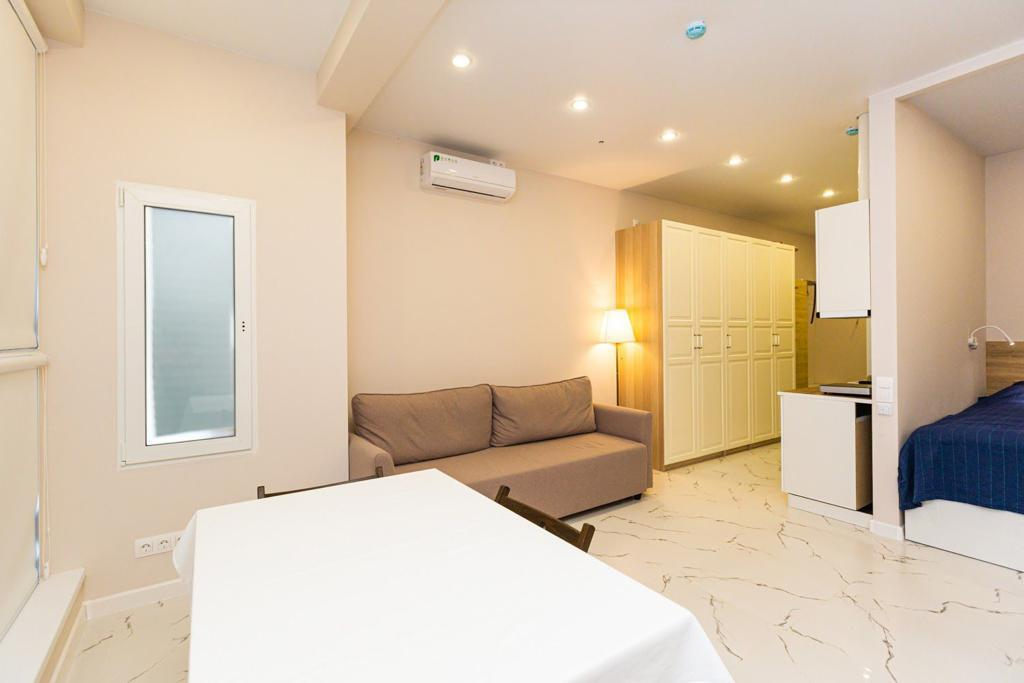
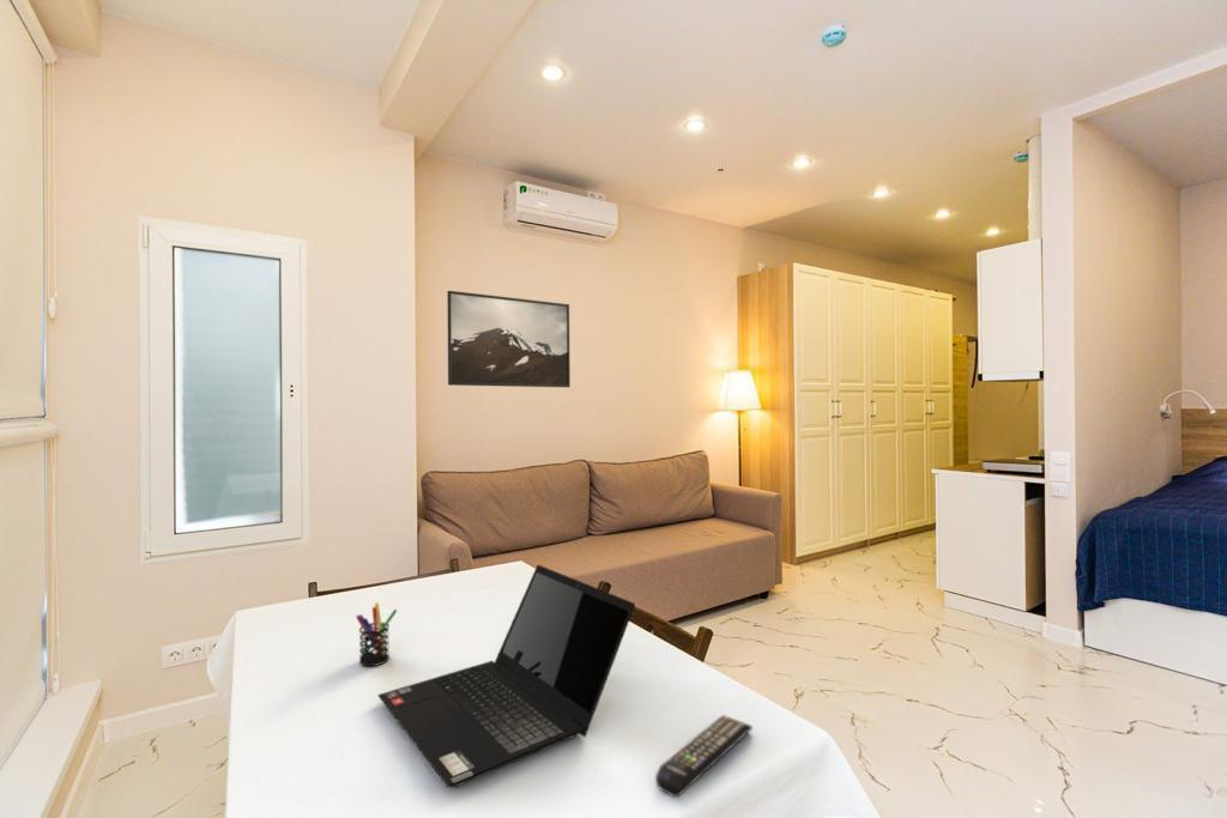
+ laptop computer (503, 654)
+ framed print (512, 341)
+ pen holder (377, 631)
+ remote control (707, 750)
